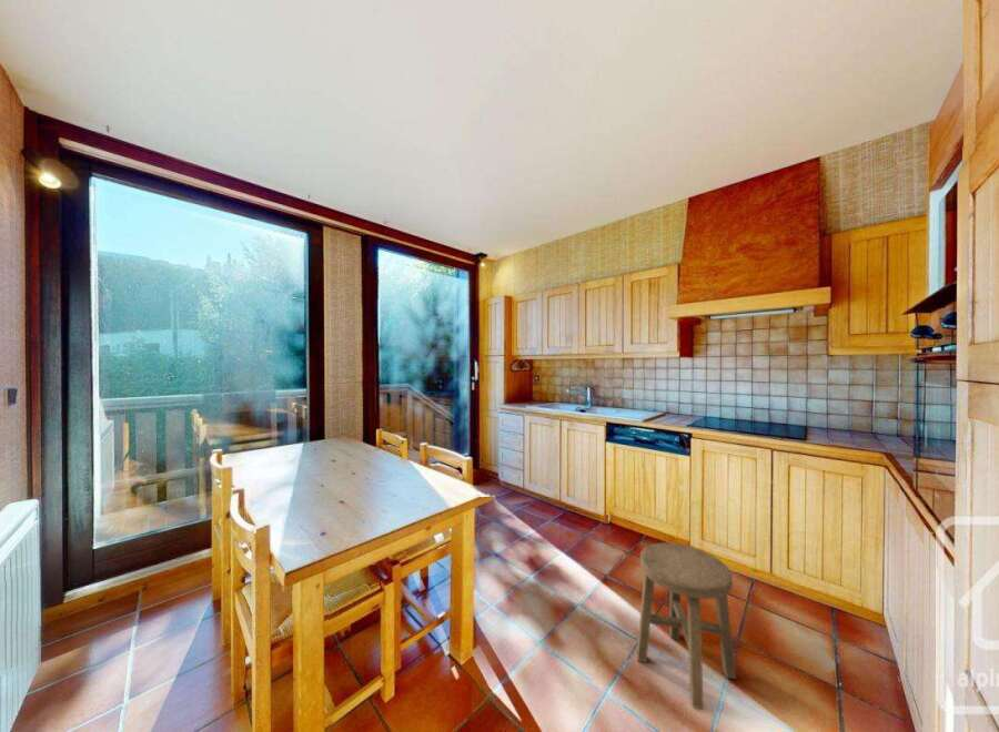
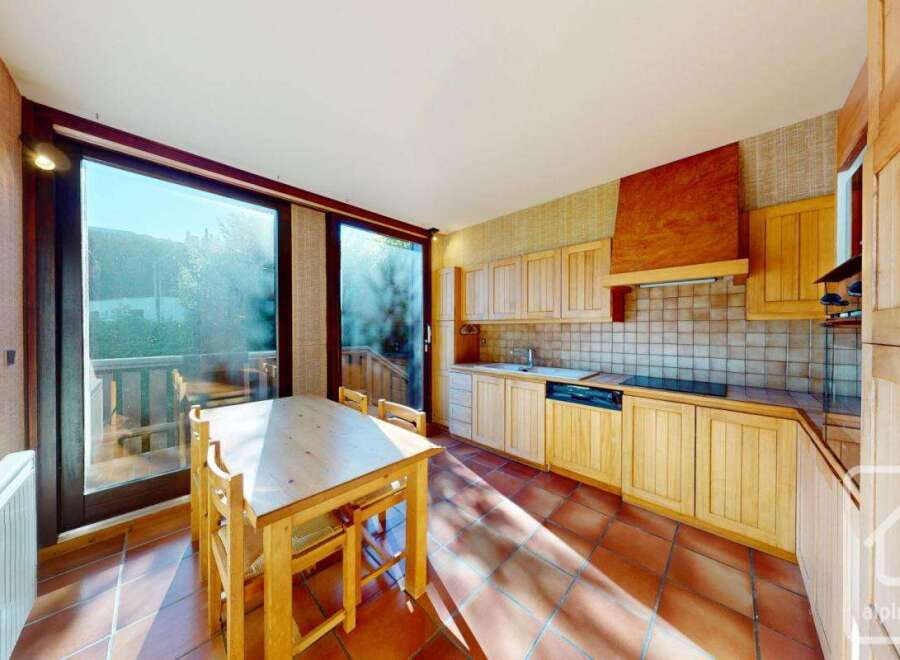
- stool (684, 614)
